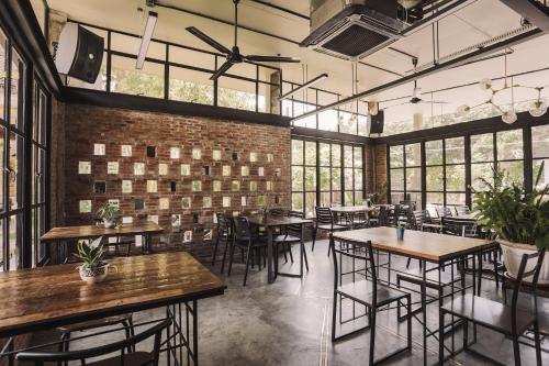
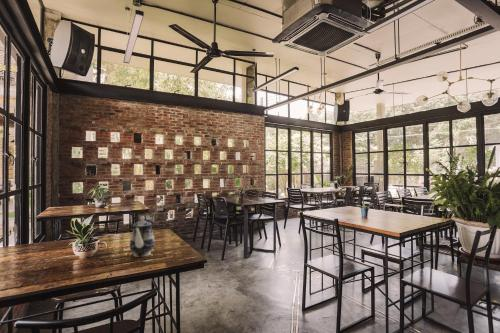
+ teapot (142, 235)
